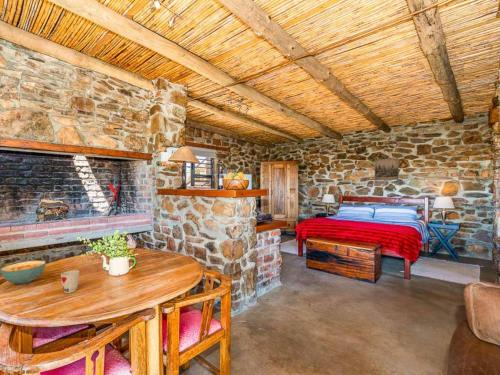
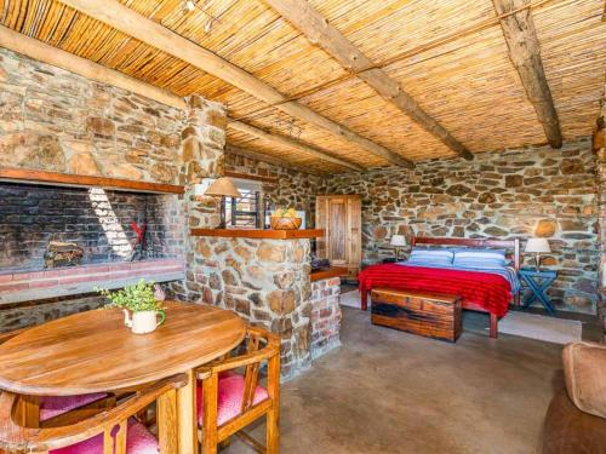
- cup (70, 281)
- wall art (386, 169)
- cereal bowl (24, 273)
